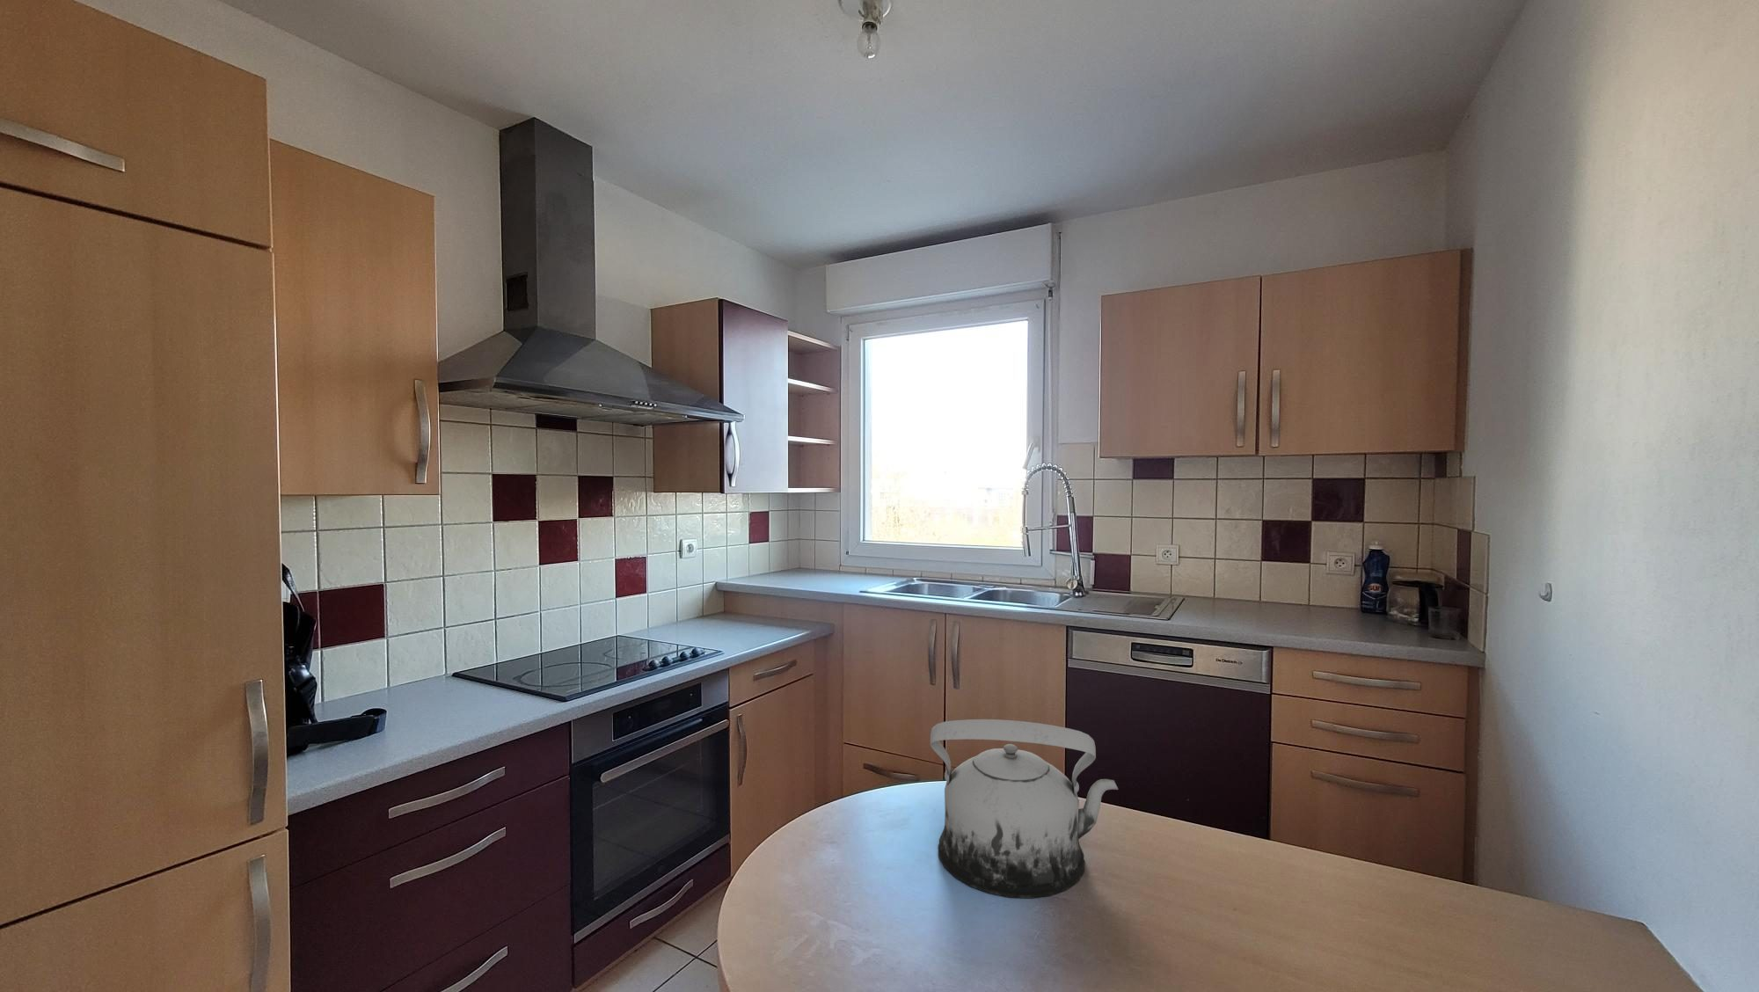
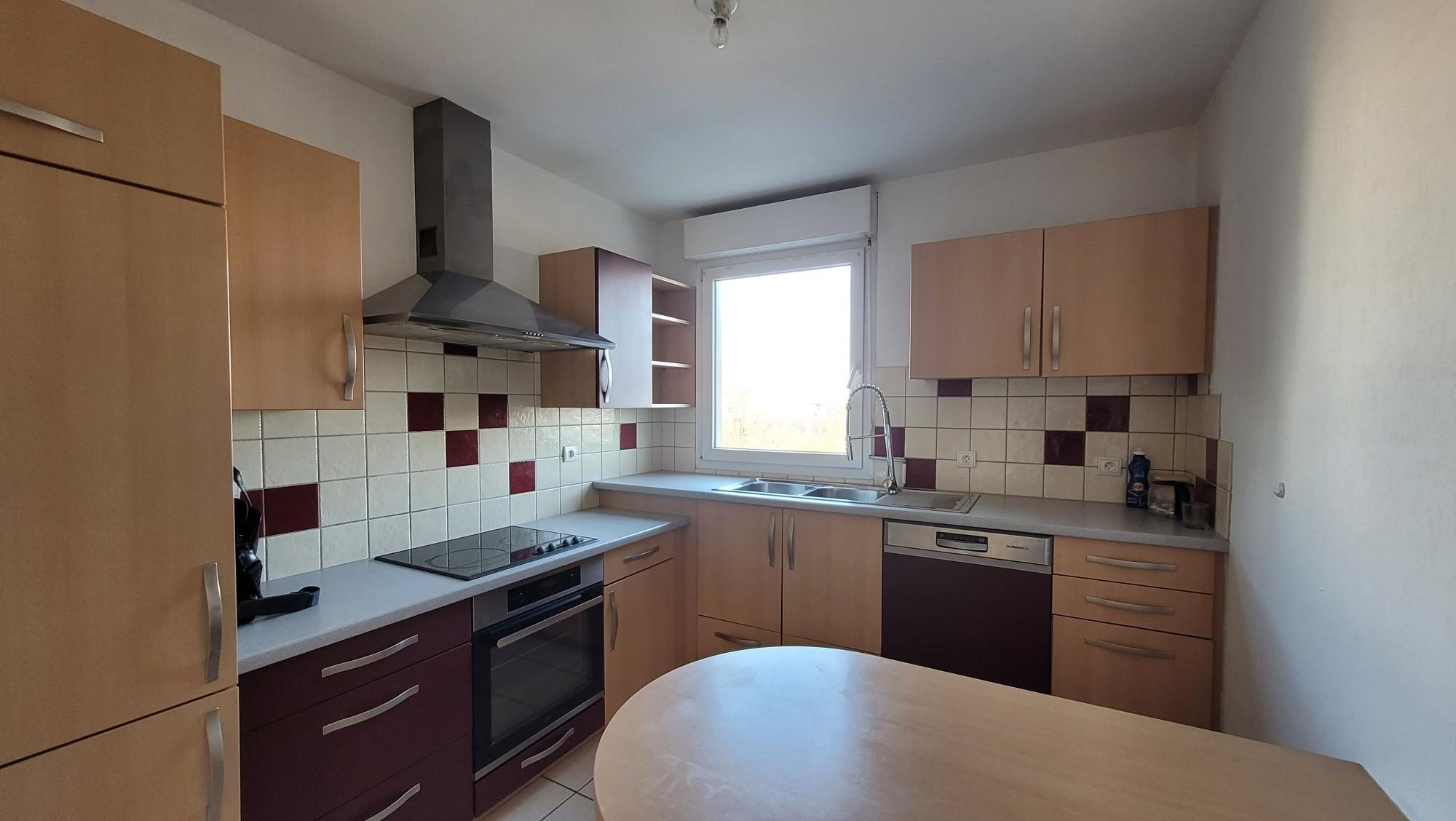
- teapot (1023, 781)
